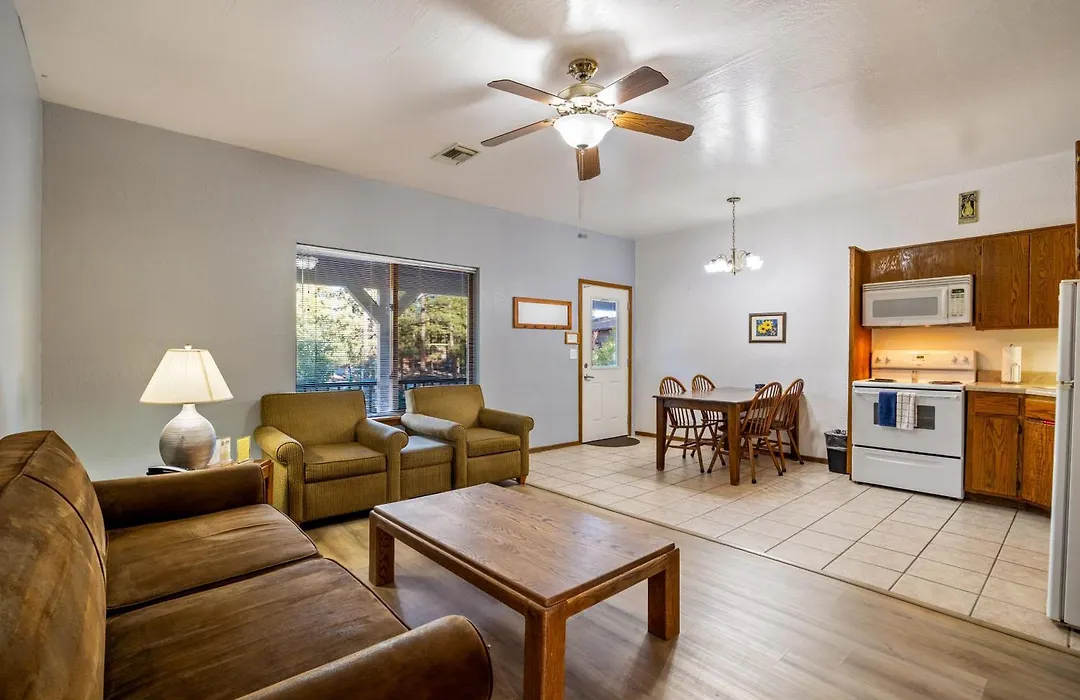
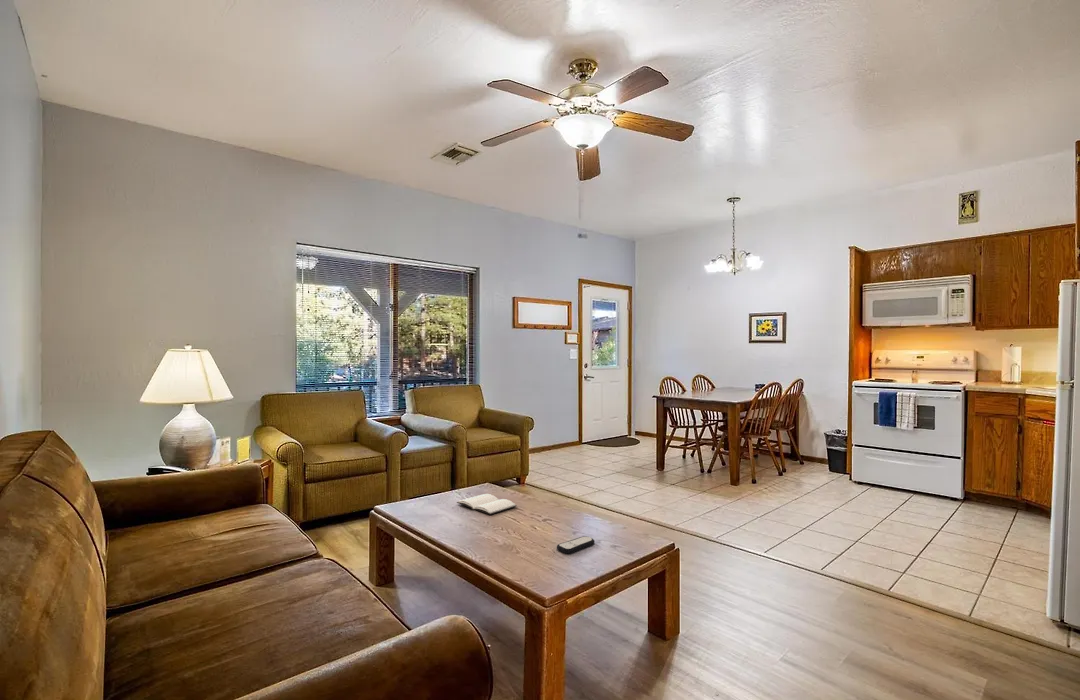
+ remote control (576, 544)
+ book (486, 503)
